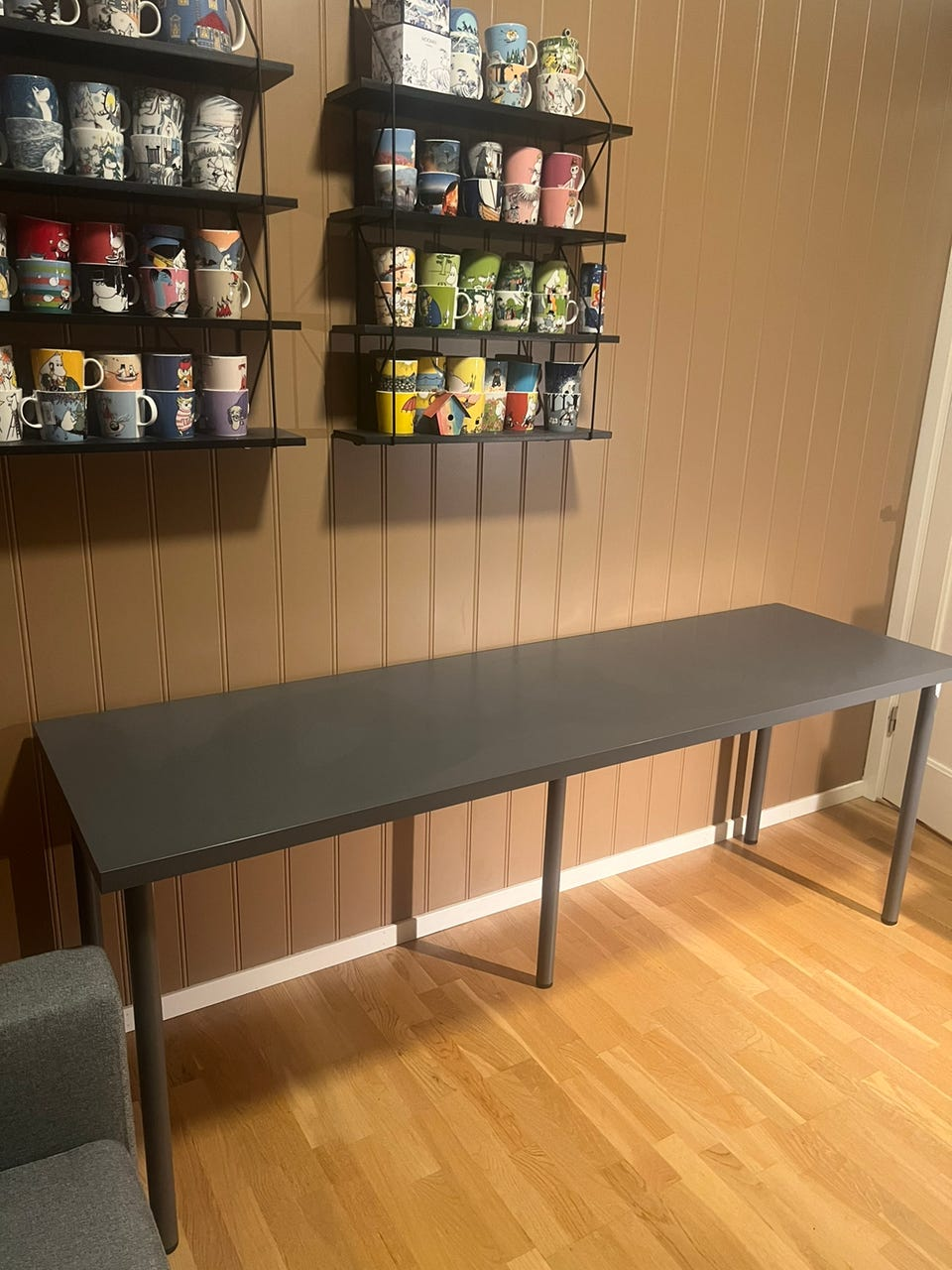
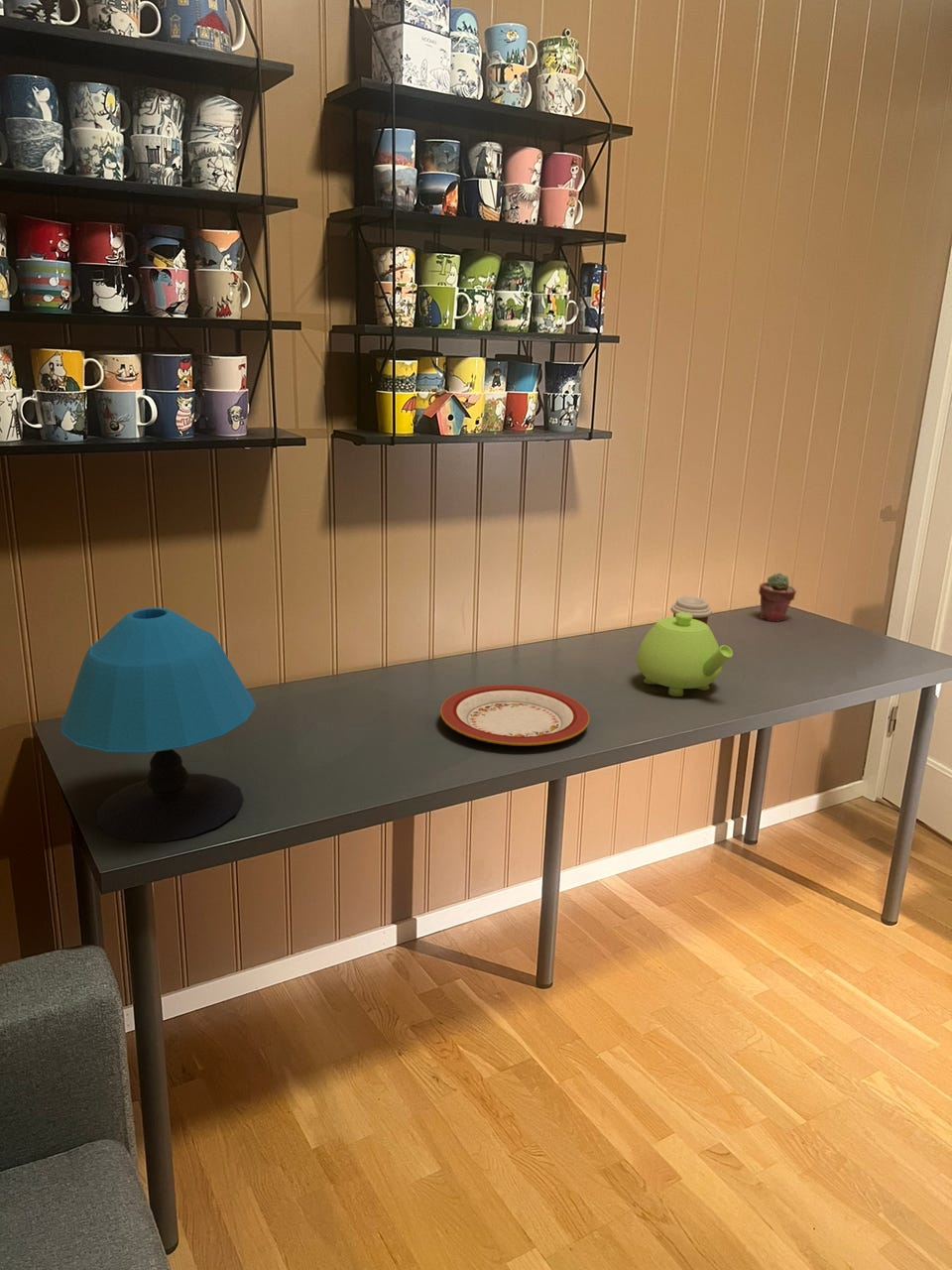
+ plate (514, 717)
+ potted succulent (775, 595)
+ teapot (688, 653)
+ table lamp (160, 713)
+ coffee cup (692, 618)
